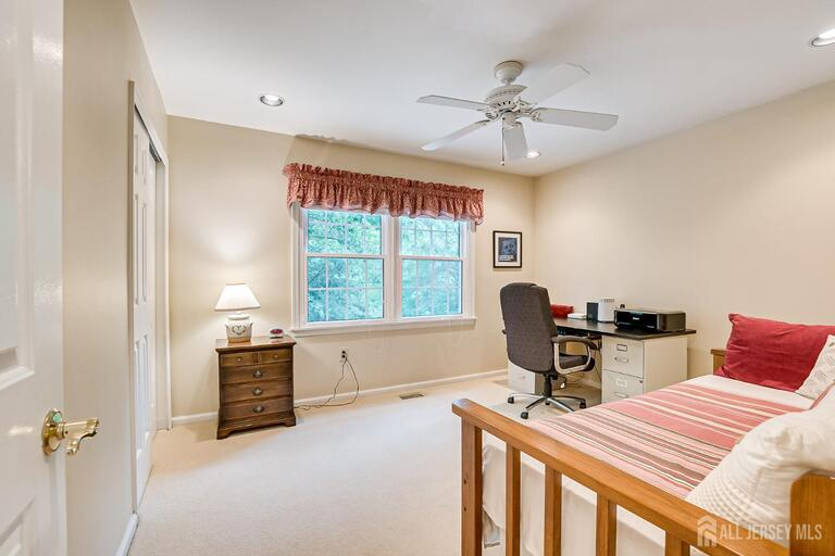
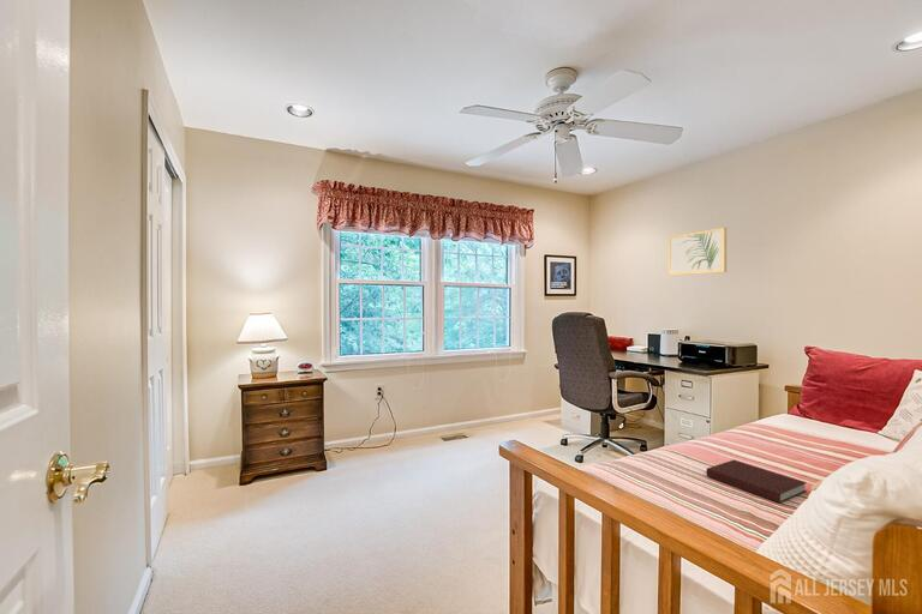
+ wall art (695, 253)
+ notebook (754, 478)
